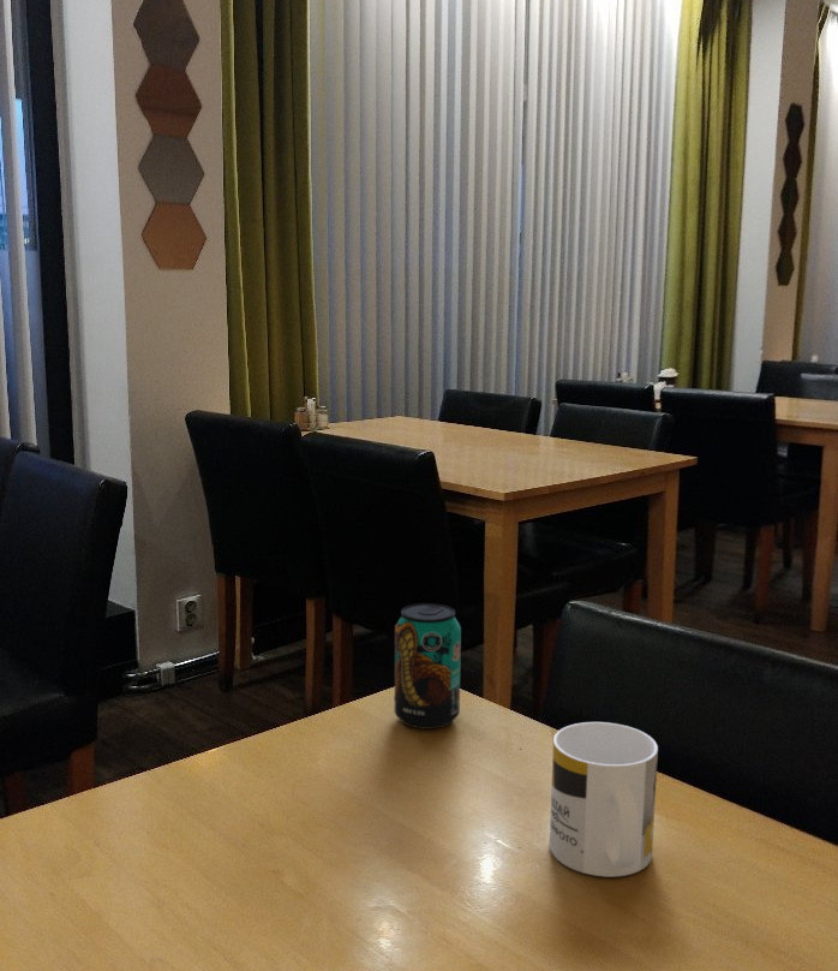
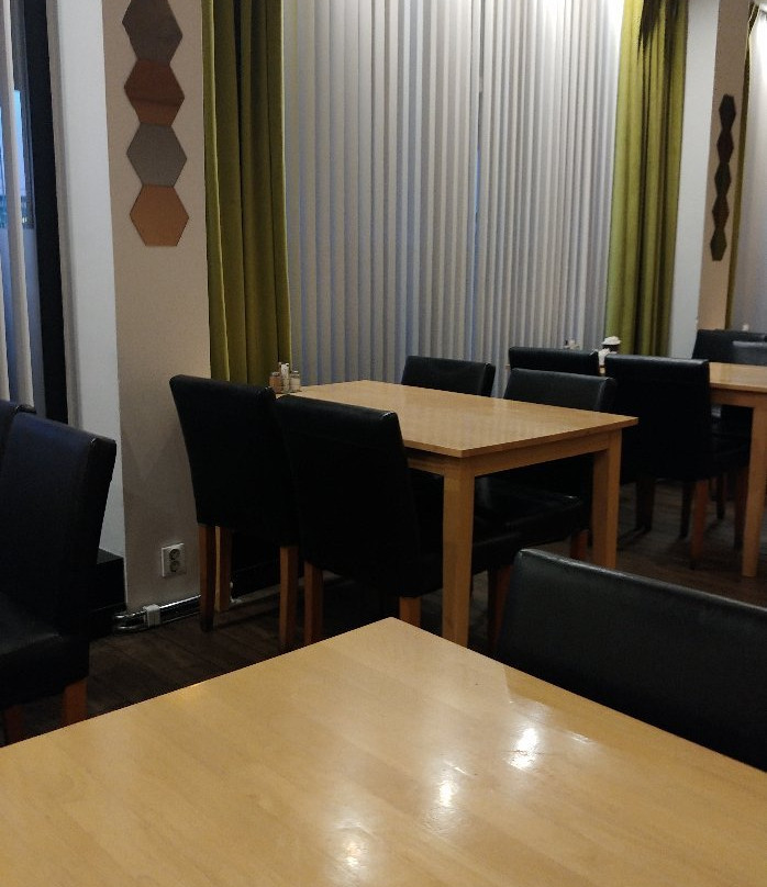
- mug (605, 806)
- beverage can (427, 665)
